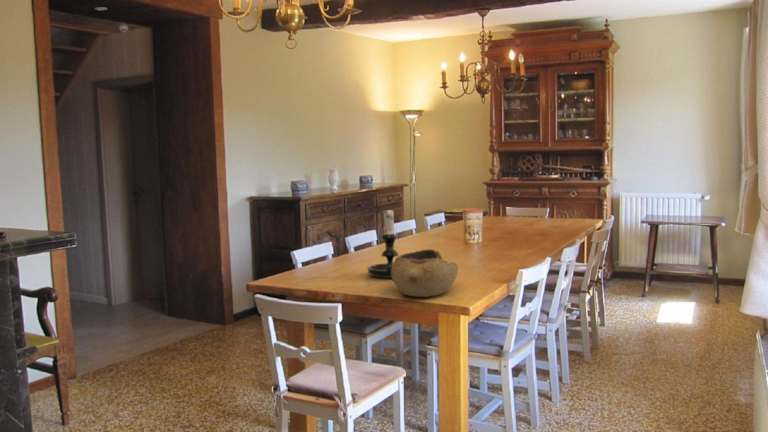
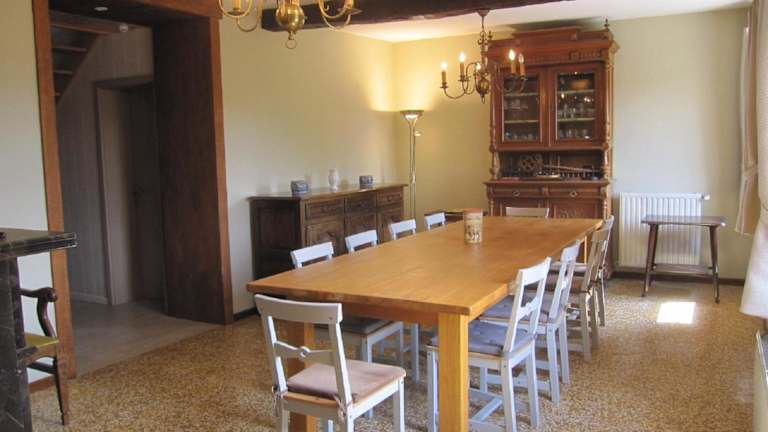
- candle holder (389, 240)
- bowl (424, 272)
